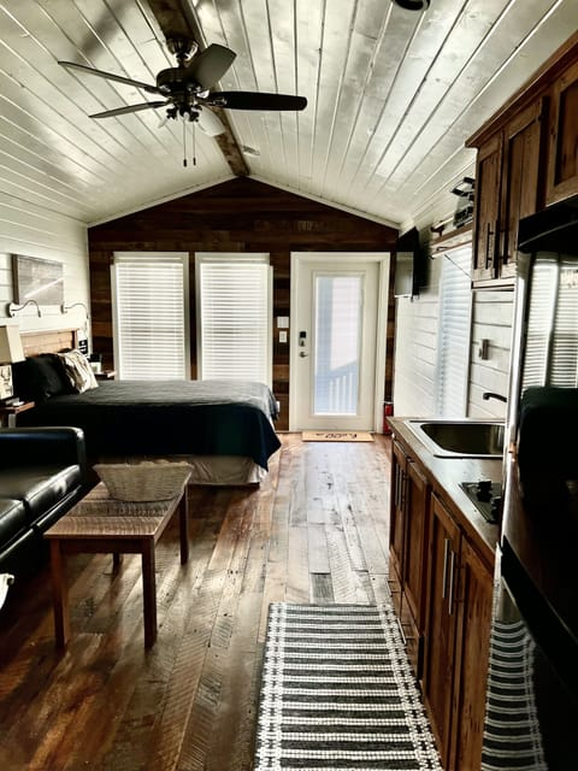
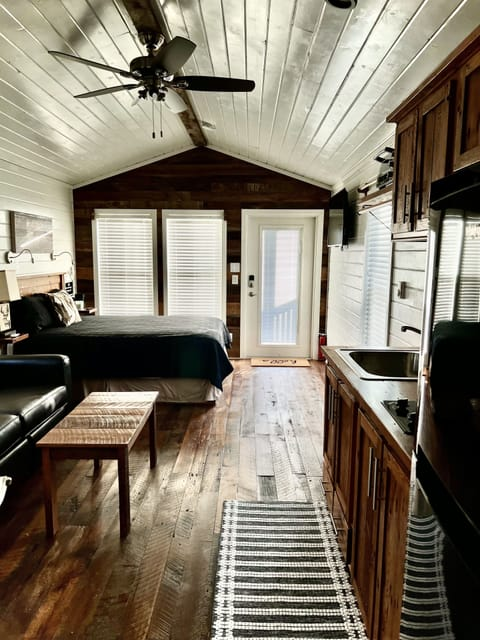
- fruit basket (143, 475)
